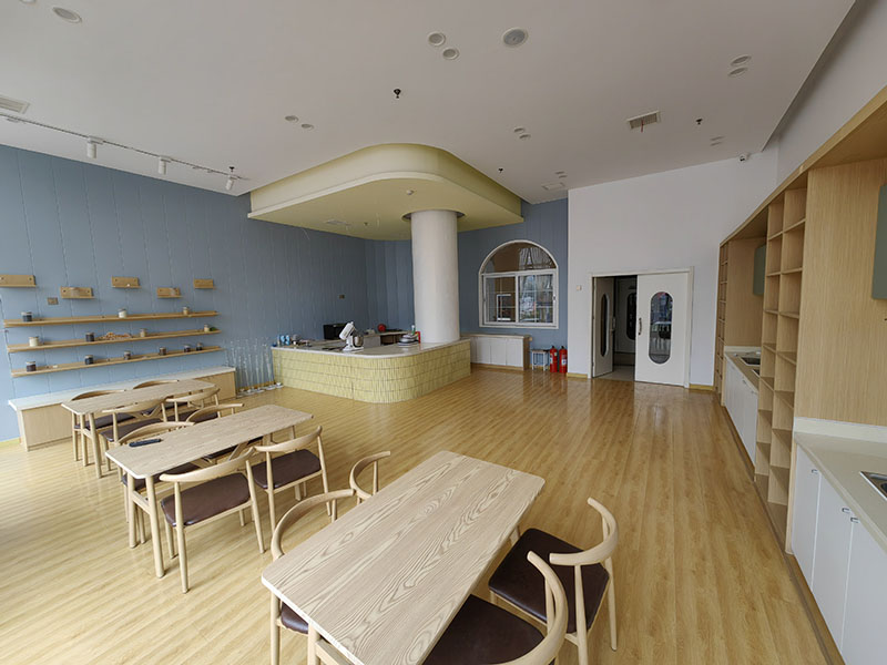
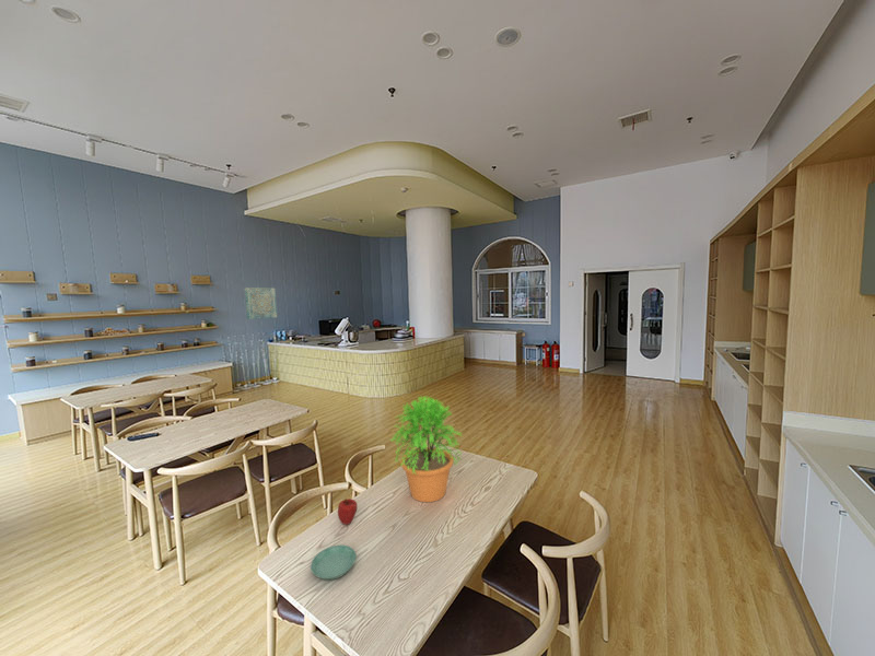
+ apple (347, 511)
+ wall art (261, 303)
+ potted plant (427, 445)
+ saucer (334, 563)
